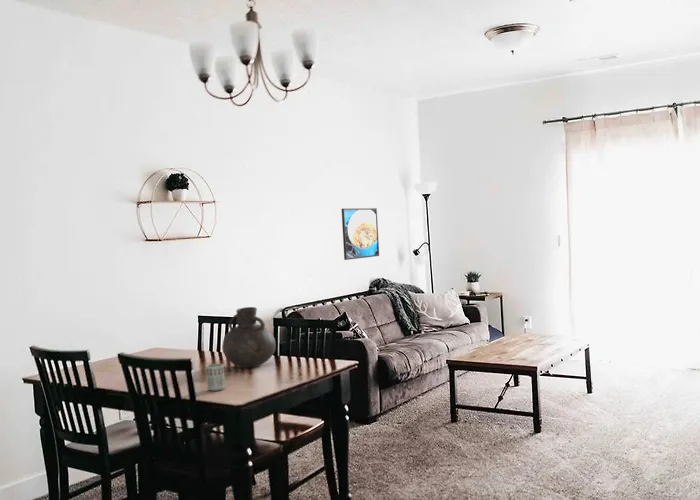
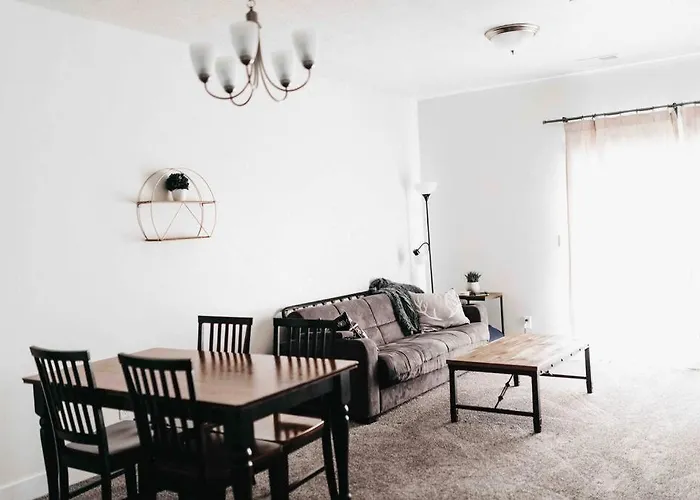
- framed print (361, 233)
- vase (248, 337)
- cup (215, 377)
